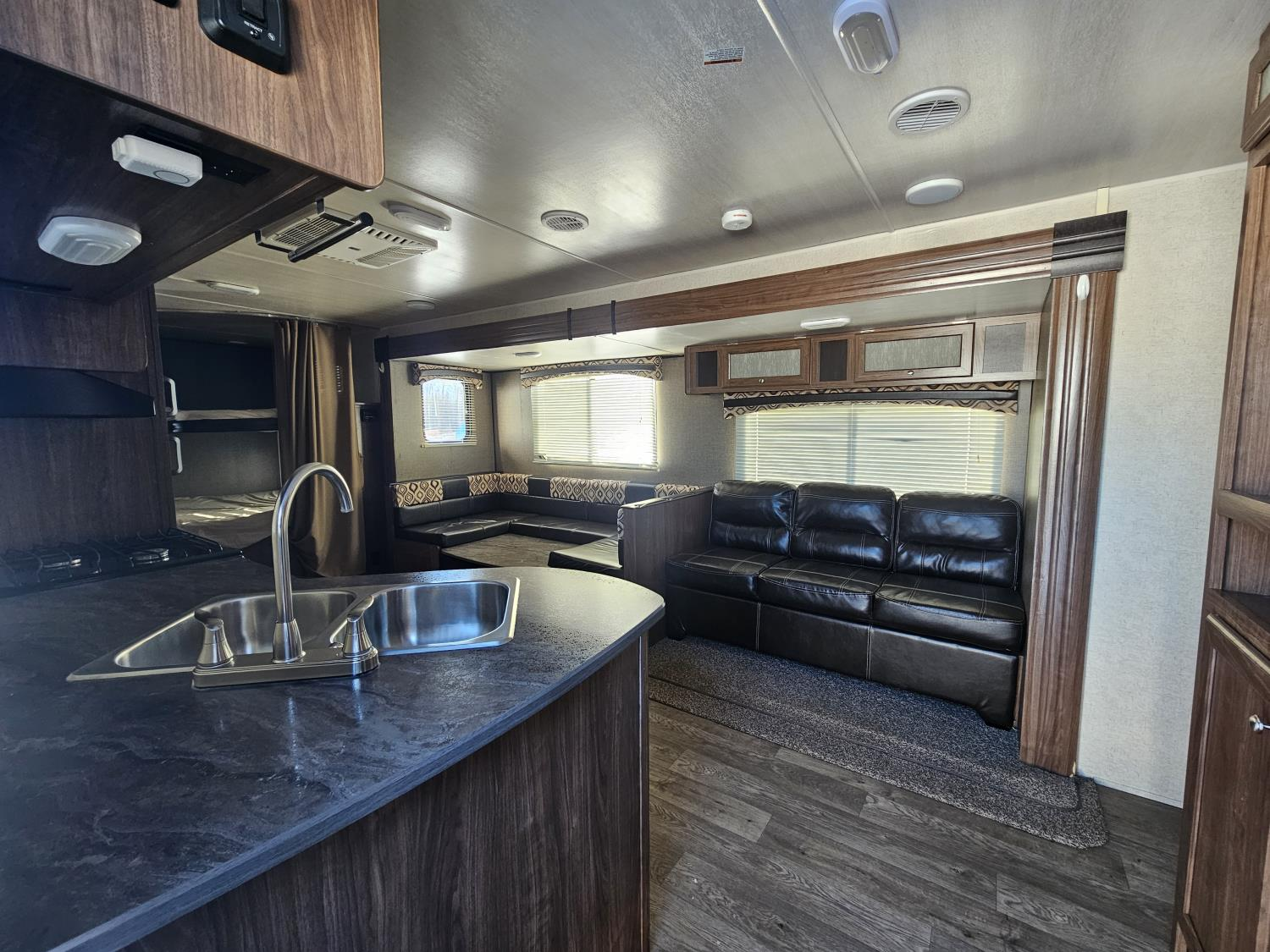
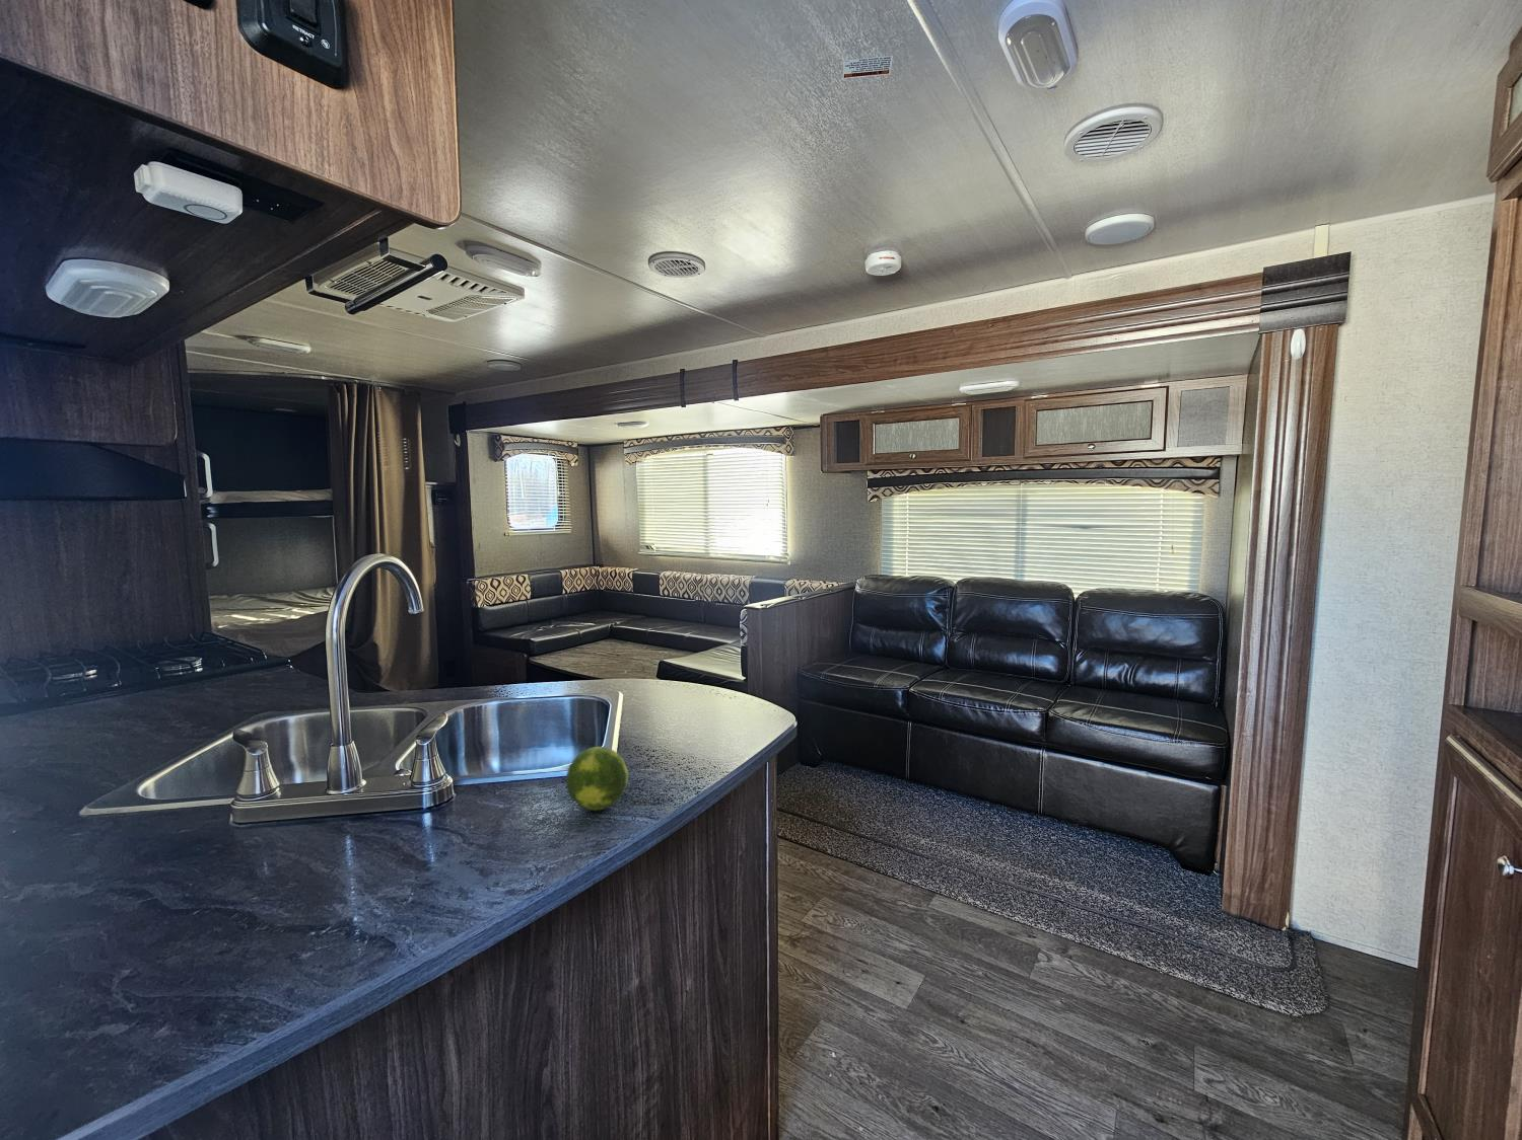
+ fruit (597, 777)
